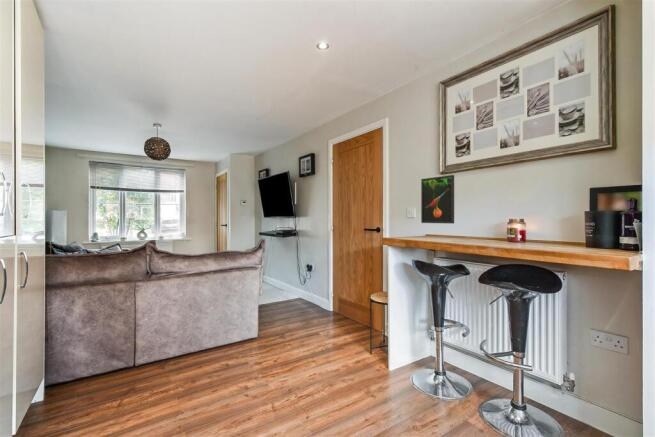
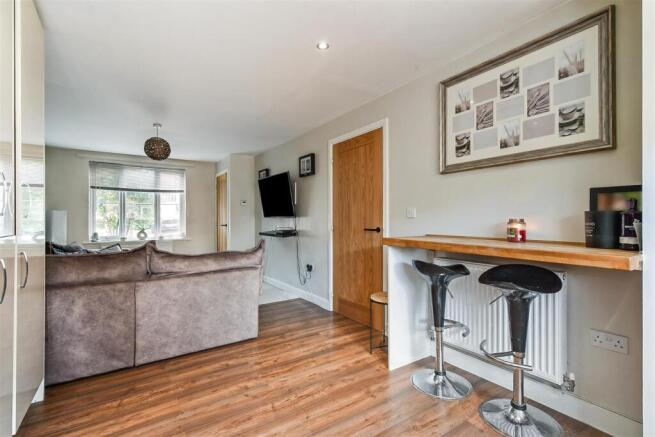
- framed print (437, 200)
